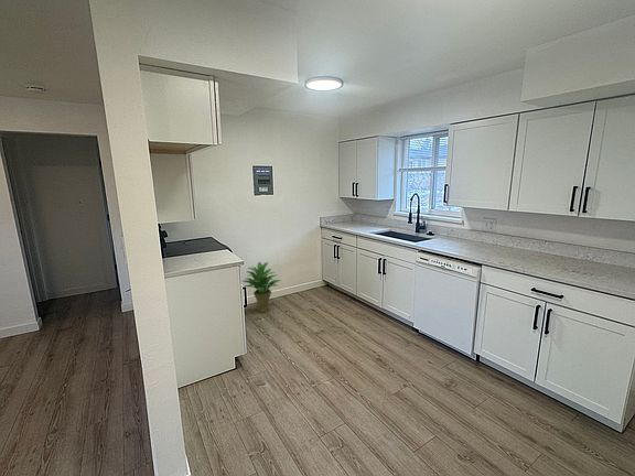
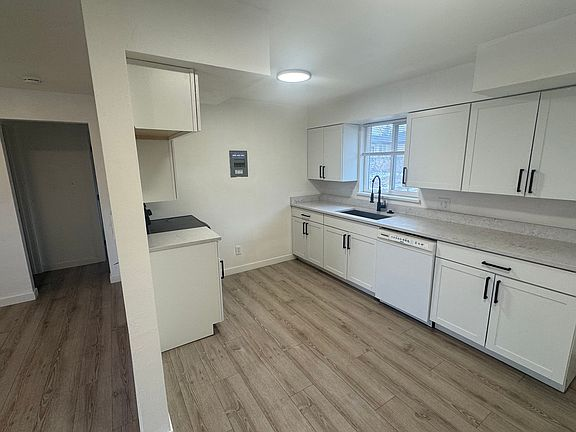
- potted plant (261, 286)
